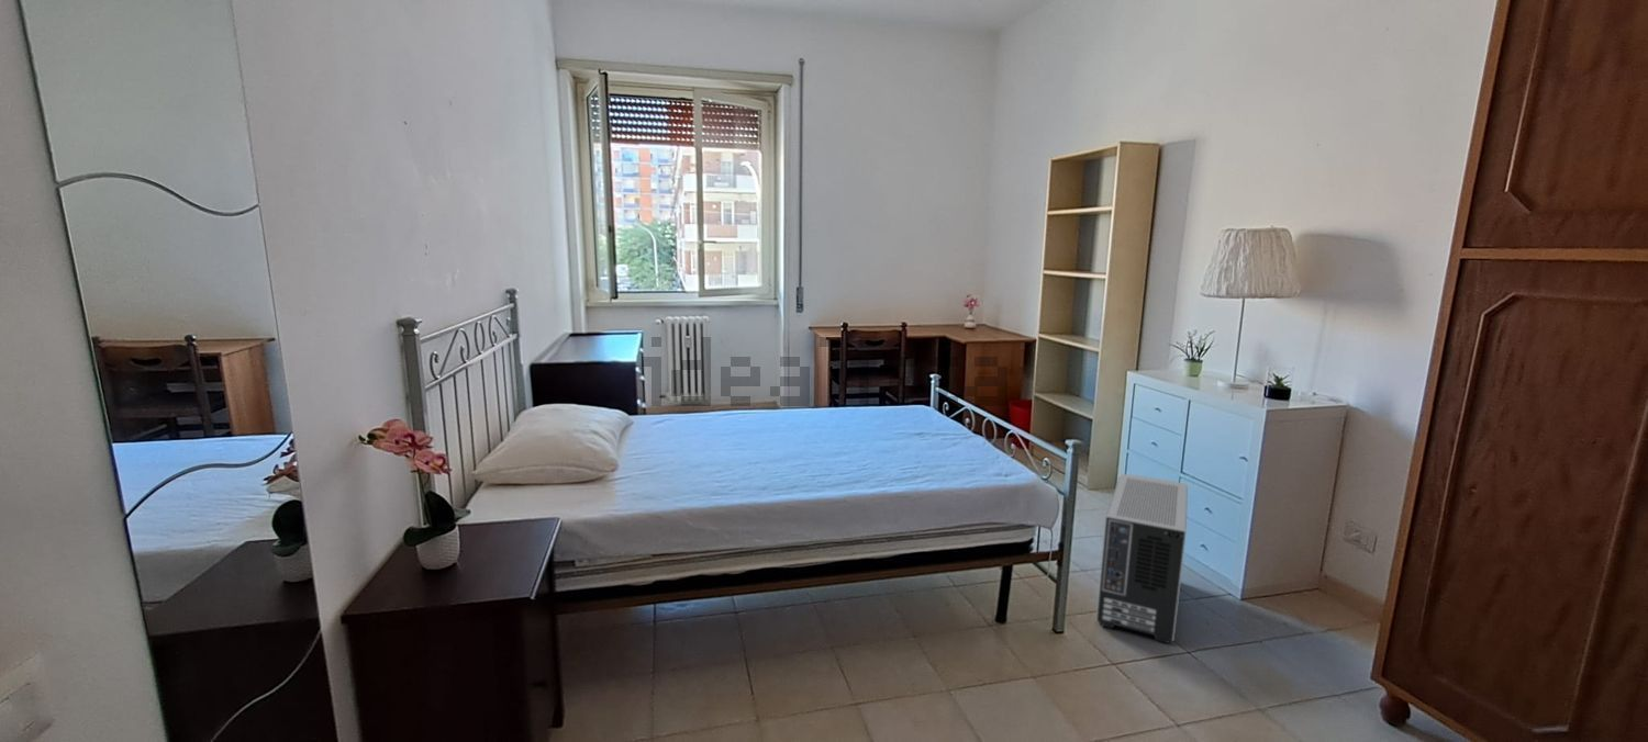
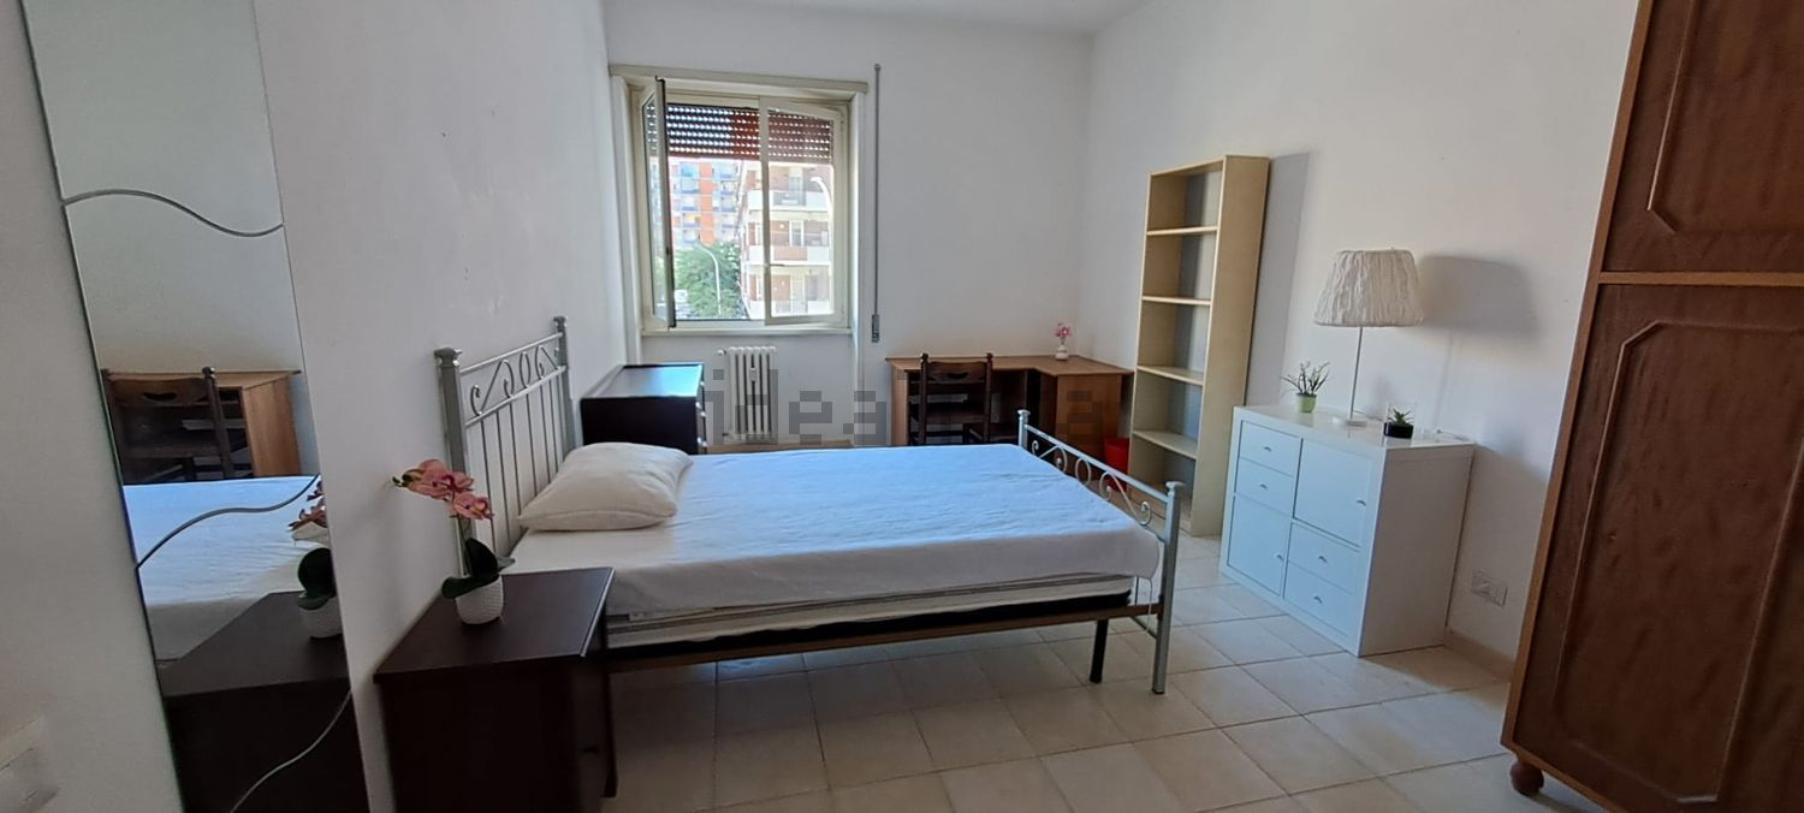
- air purifier (1144, 550)
